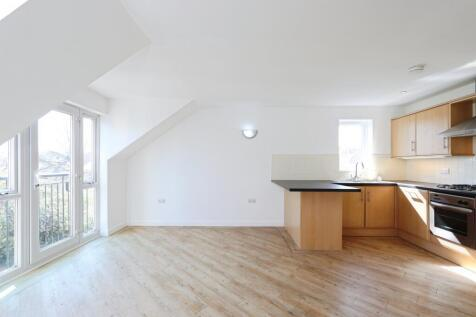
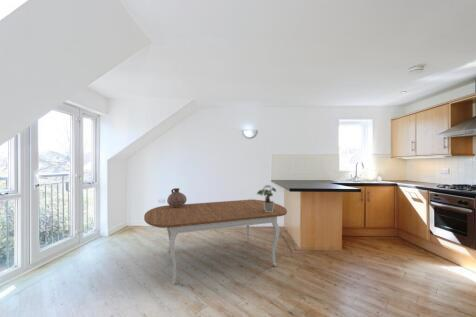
+ vessel (177, 197)
+ potted plant (267, 197)
+ dining table (218, 228)
